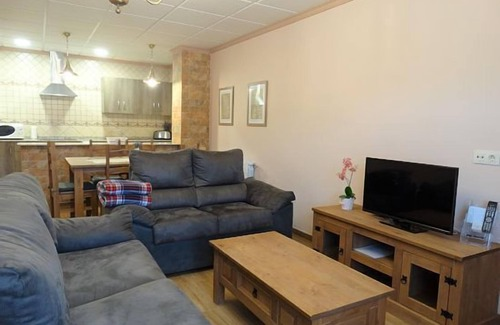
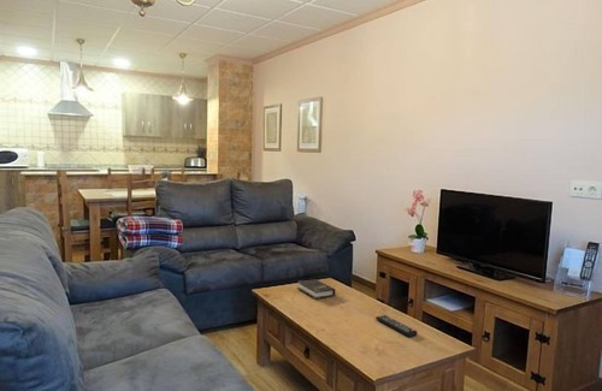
+ remote control (395, 325)
+ hardback book (315, 288)
